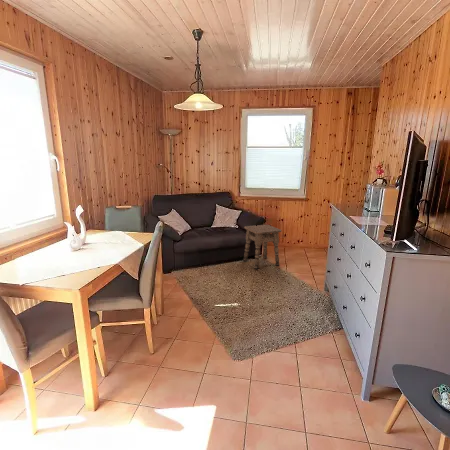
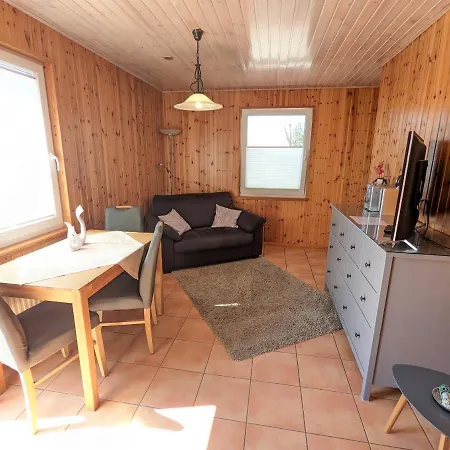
- side table (260, 245)
